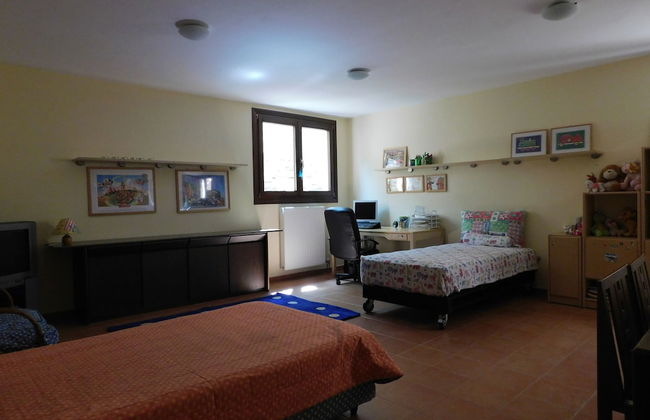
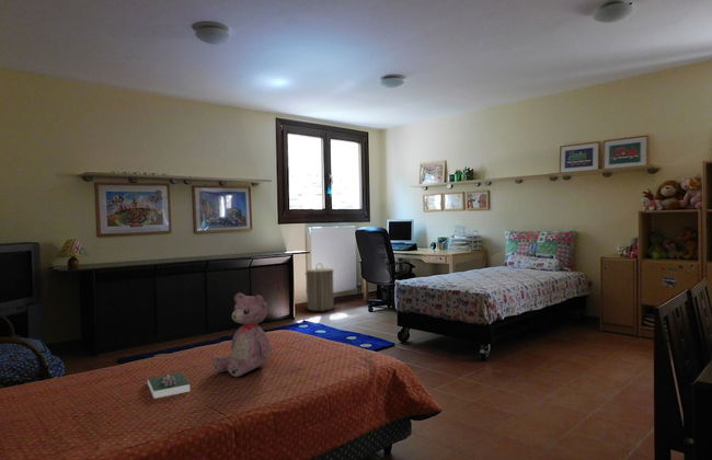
+ book (168, 381)
+ laundry hamper (320, 285)
+ teddy bear (242, 332)
